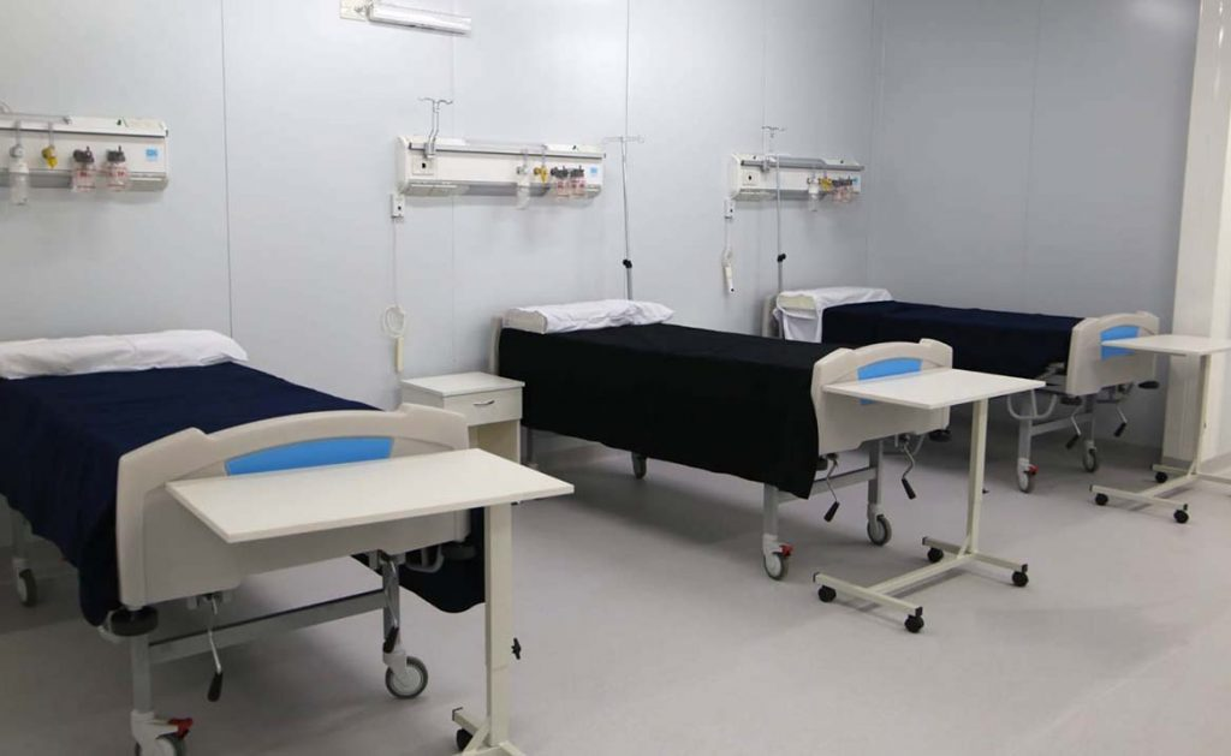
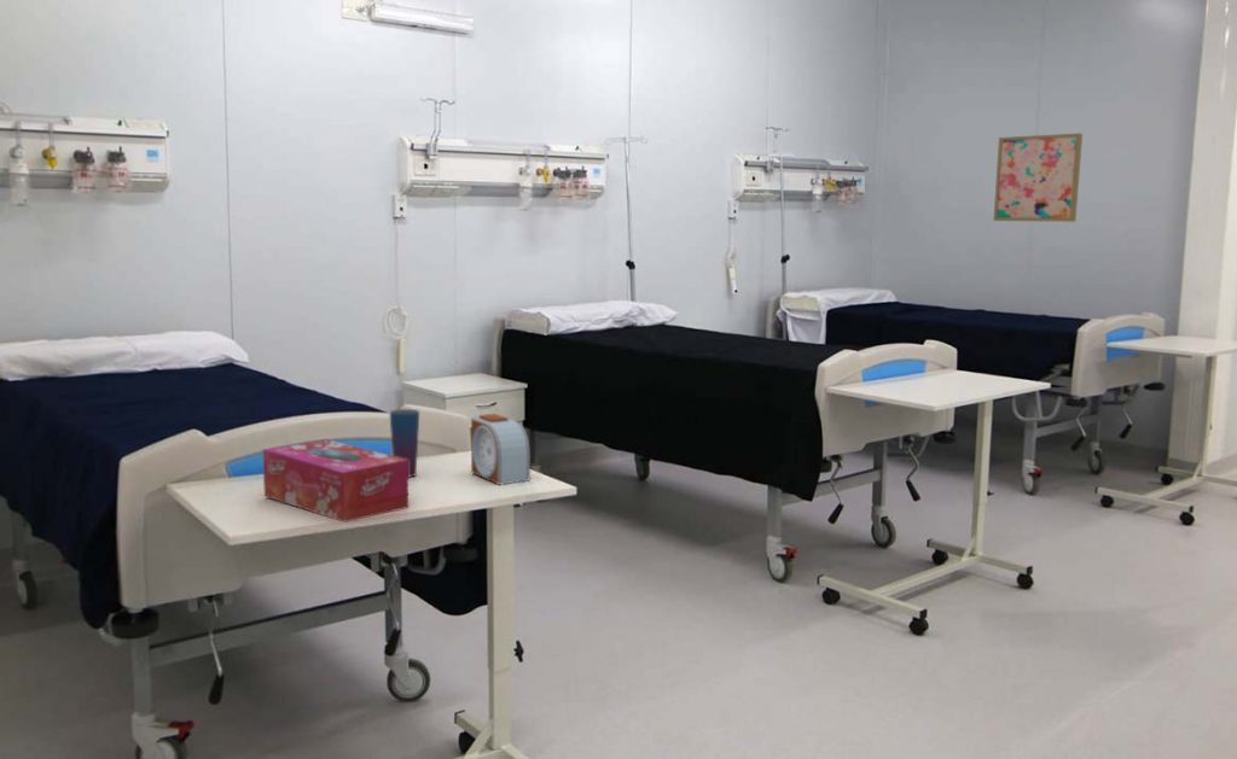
+ alarm clock (498, 446)
+ tissue box (335, 478)
+ wall art (1036, 179)
+ cup (405, 443)
